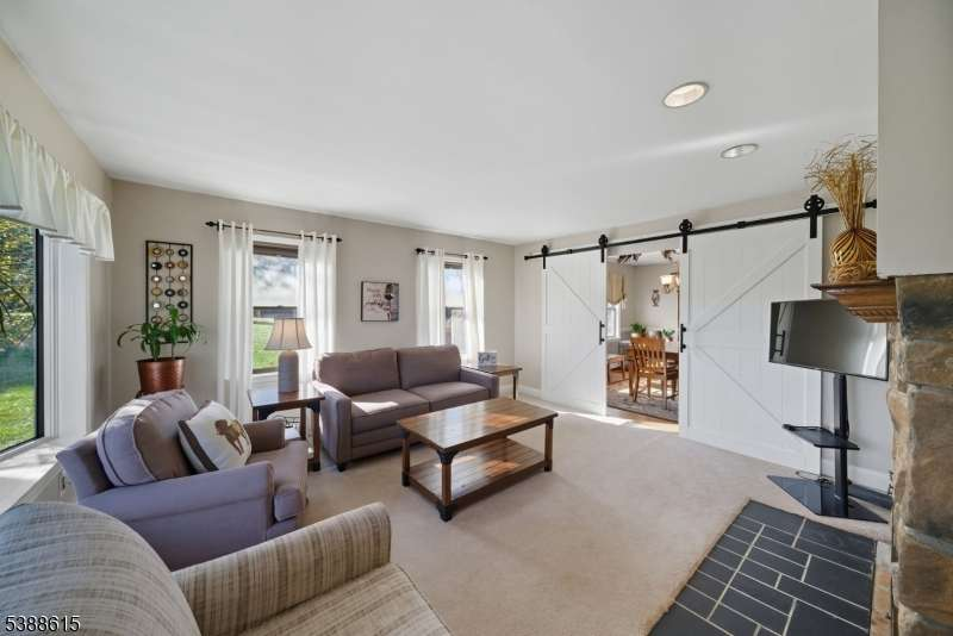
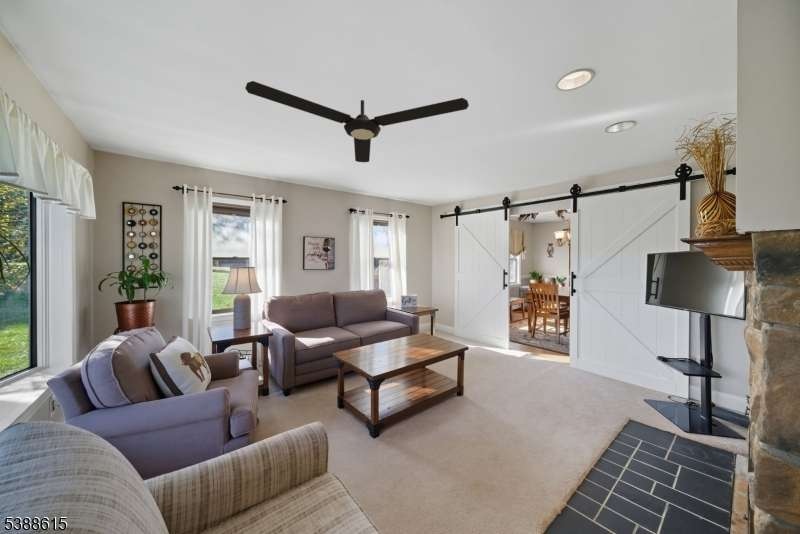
+ ceiling fan (362, 128)
